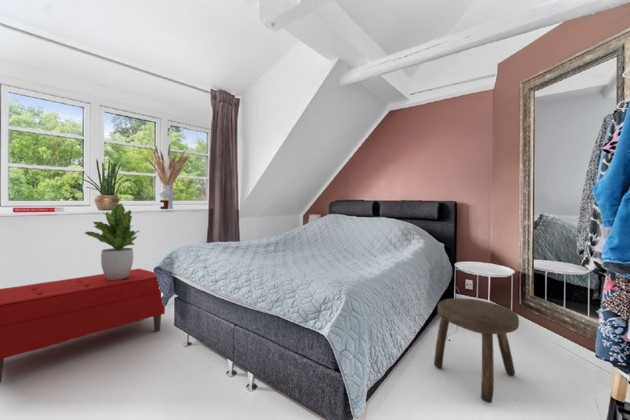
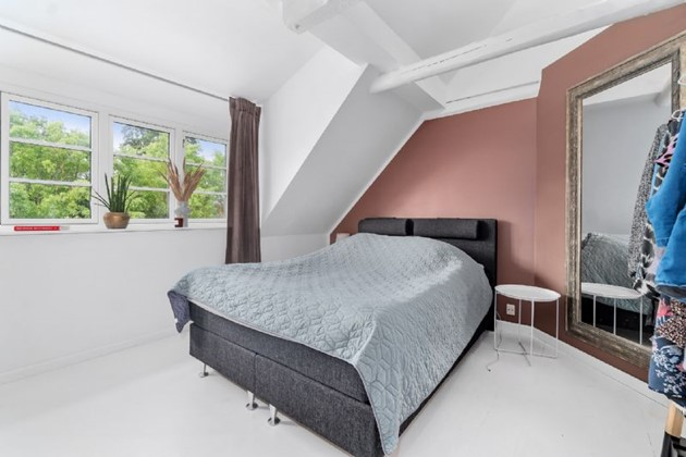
- stool (482, 344)
- bench (82, 314)
- potted plant (116, 240)
